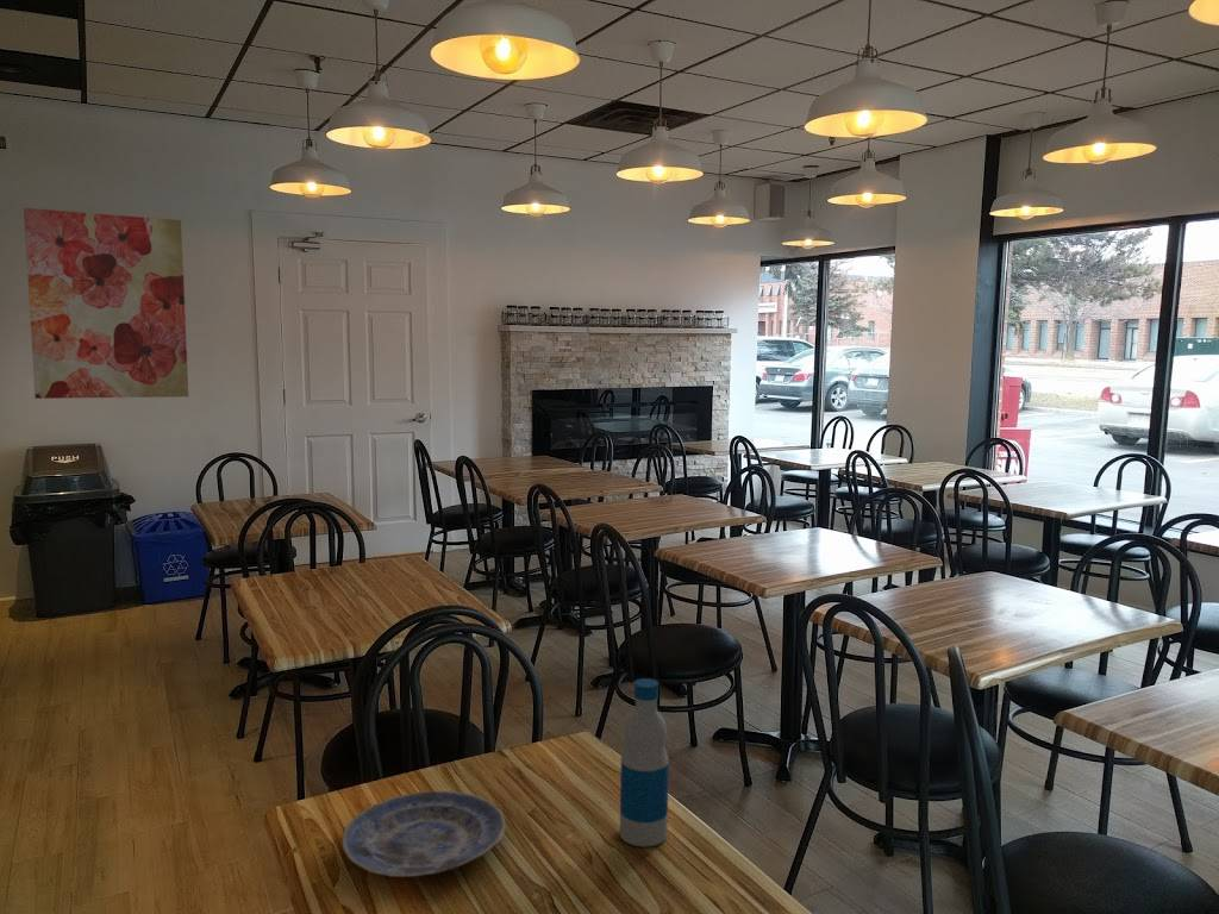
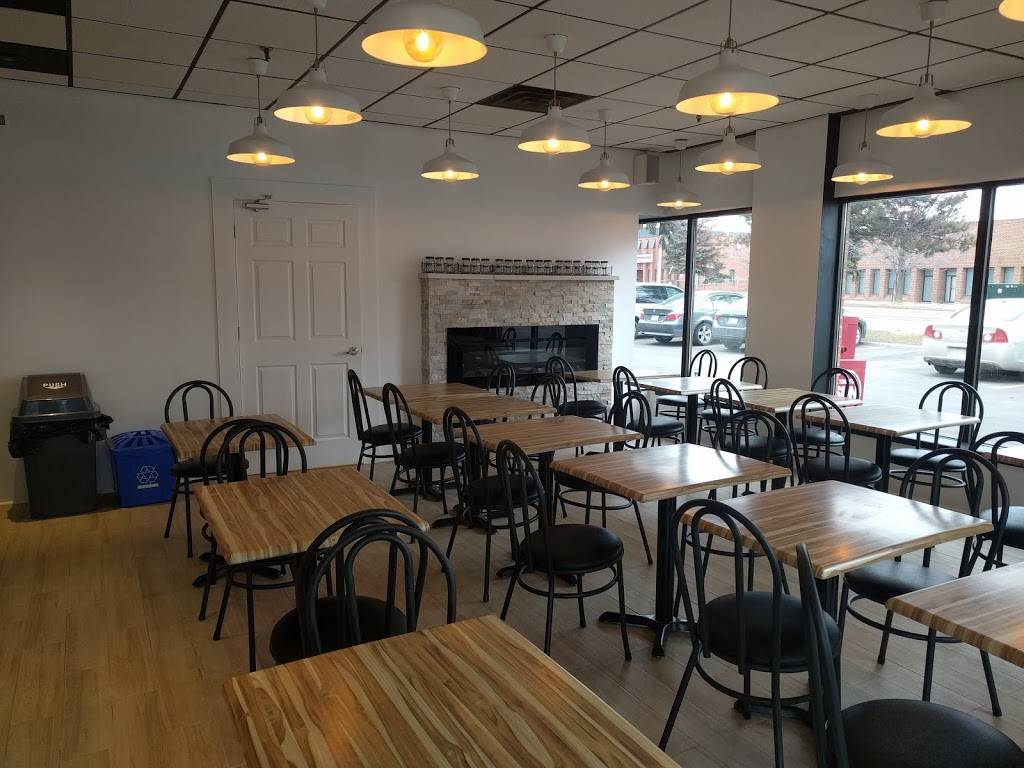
- bottle (644, 758)
- wall art (110, 307)
- plate (425, 834)
